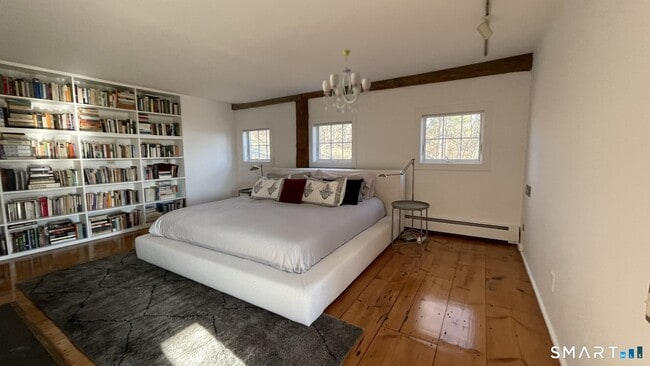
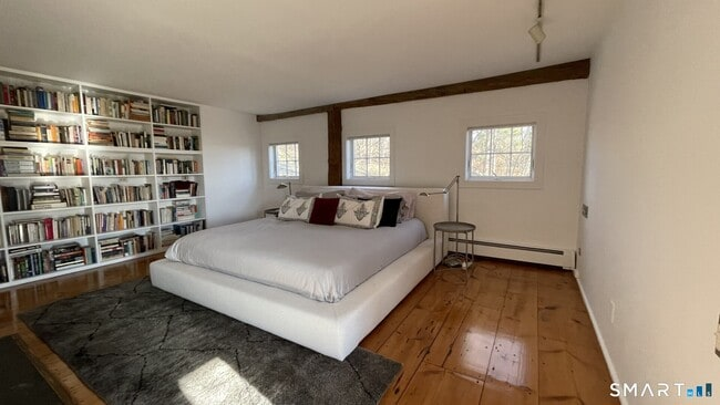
- chandelier (346, 81)
